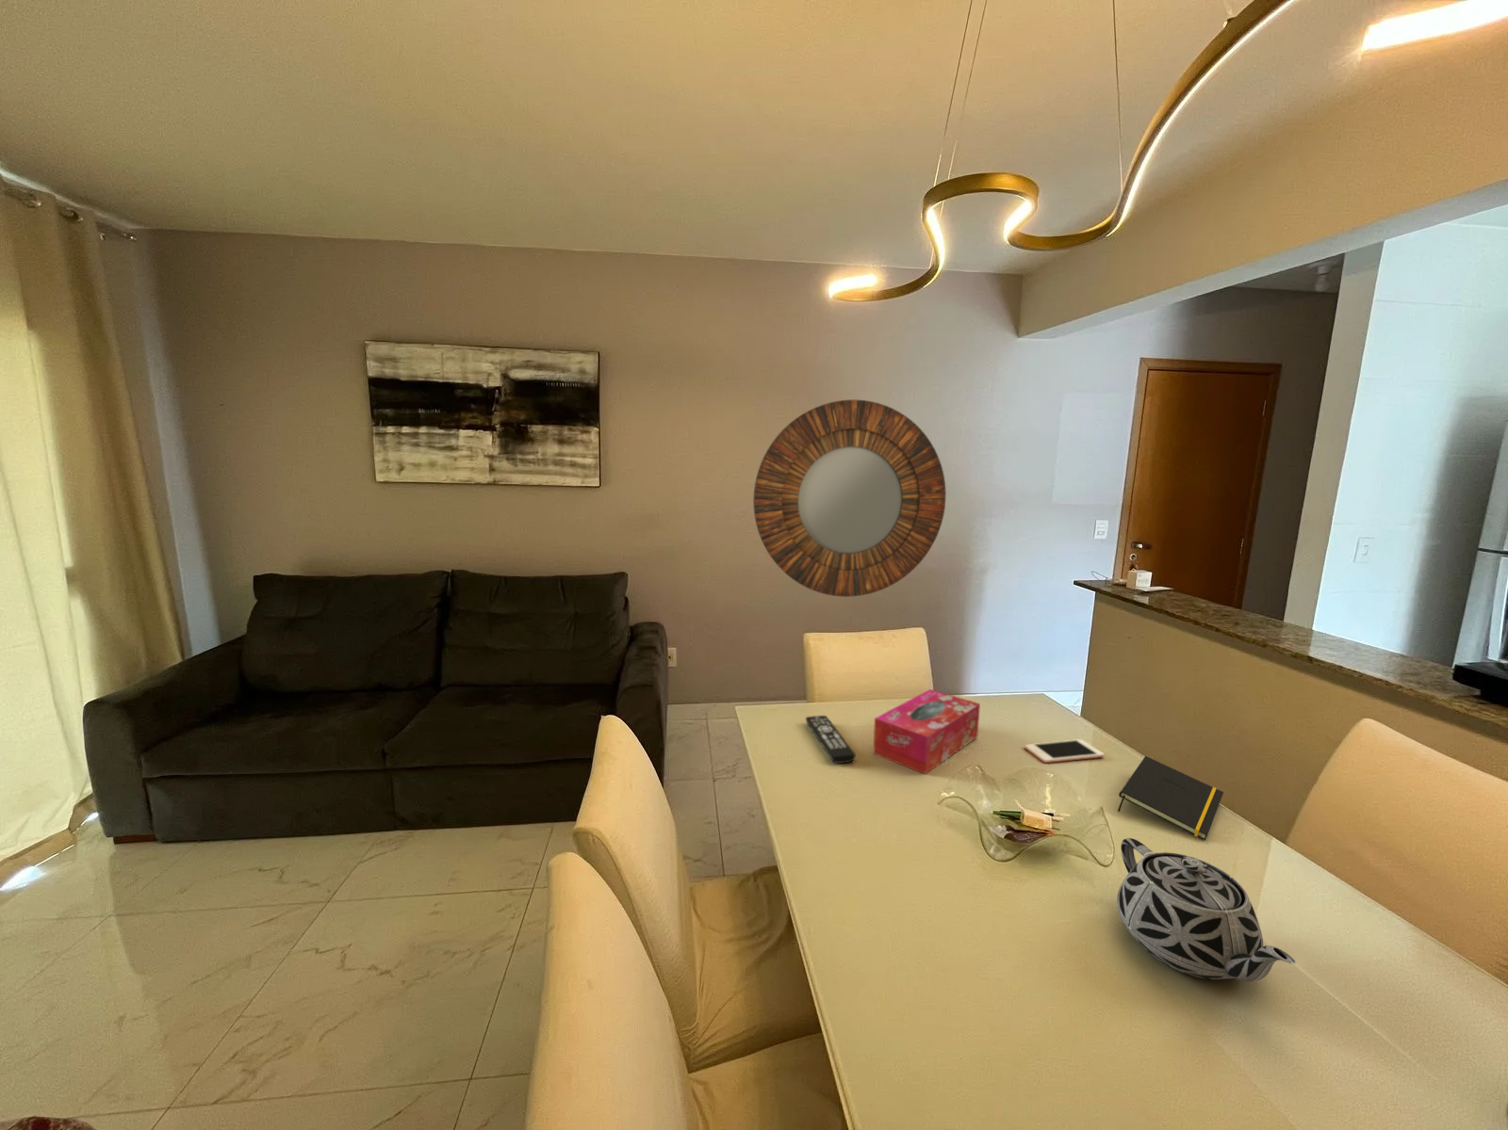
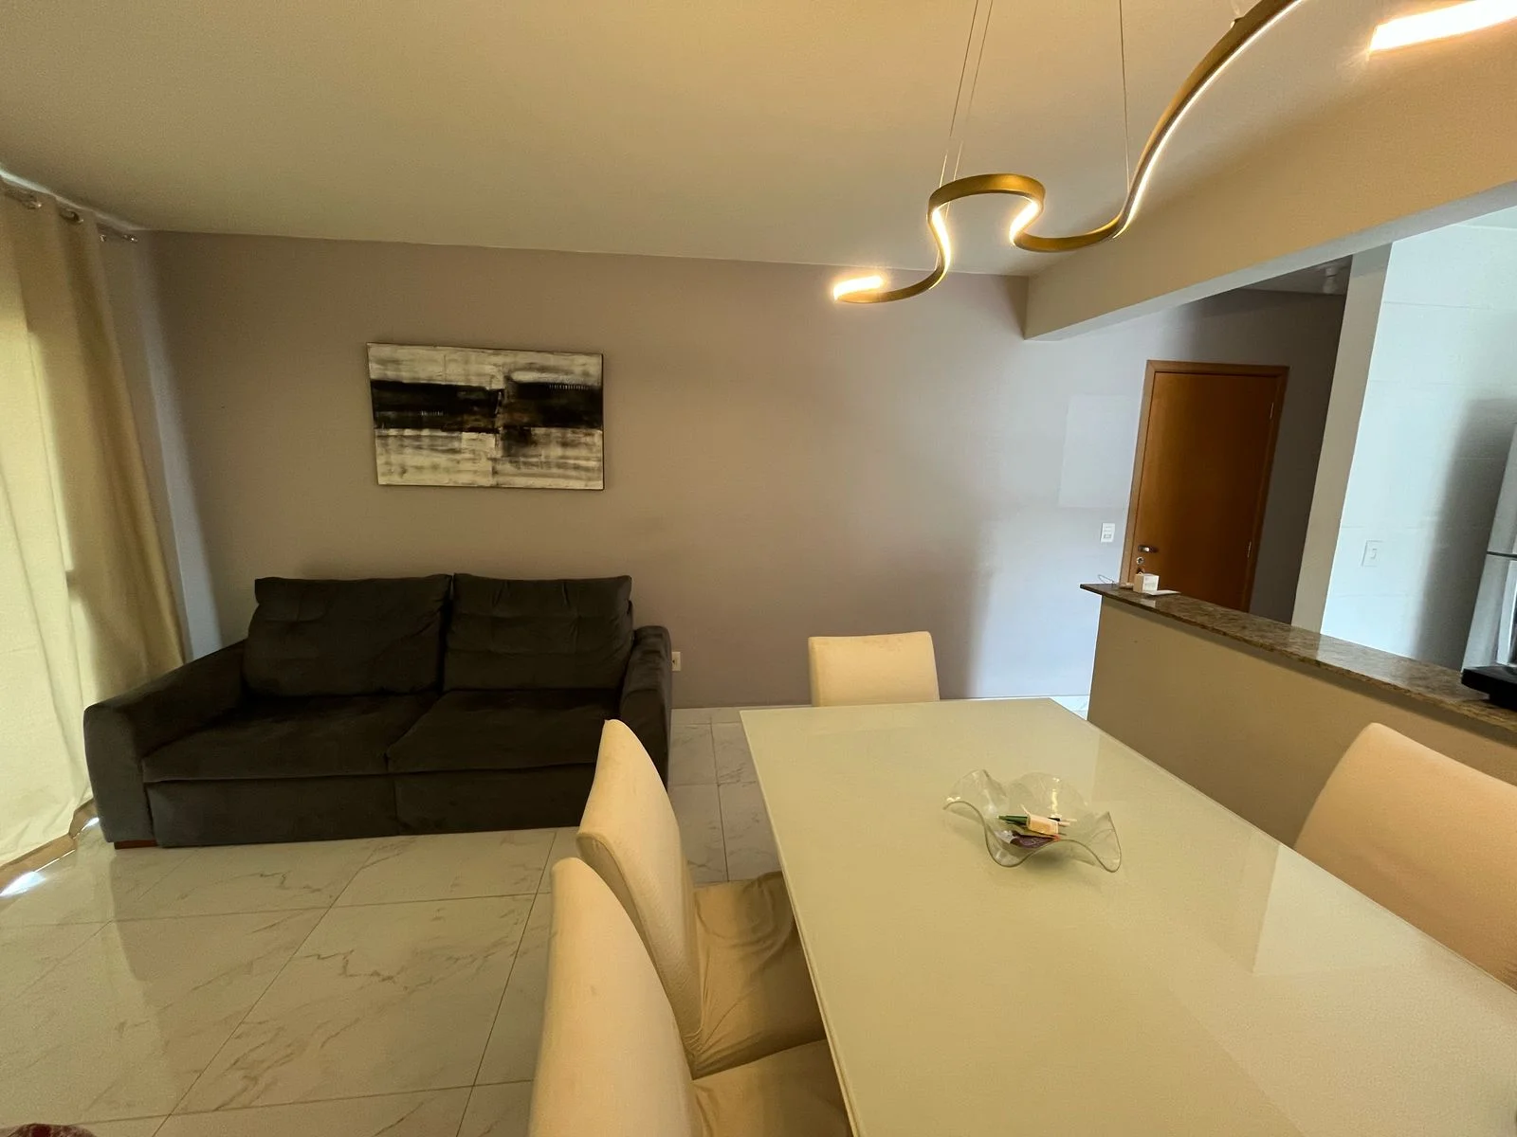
- notepad (1172, 794)
- tissue box (927, 728)
- home mirror (850, 500)
- remote control (829, 737)
- cell phone (1063, 750)
- teapot (1193, 909)
